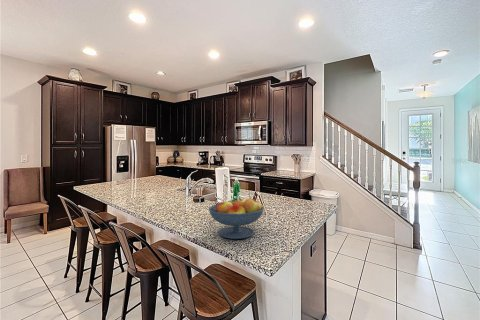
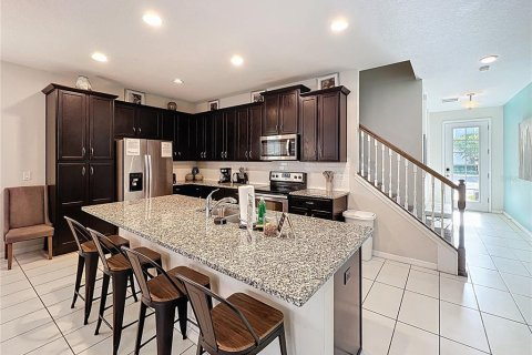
- fruit bowl (236, 215)
